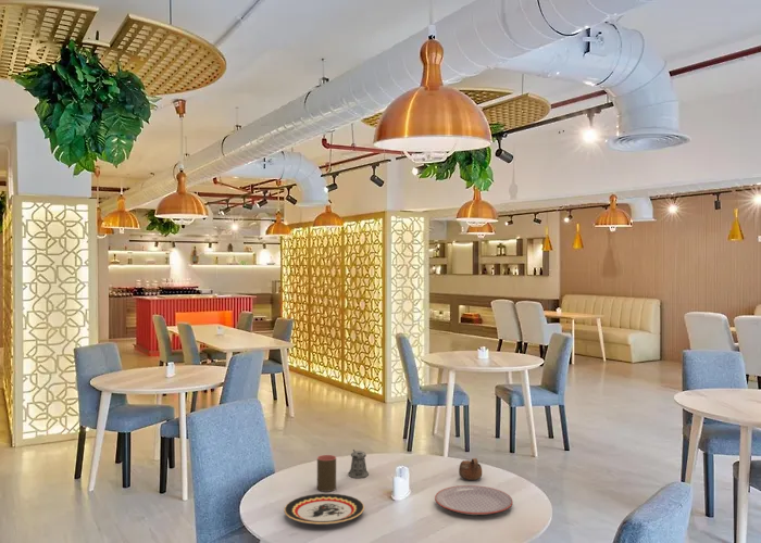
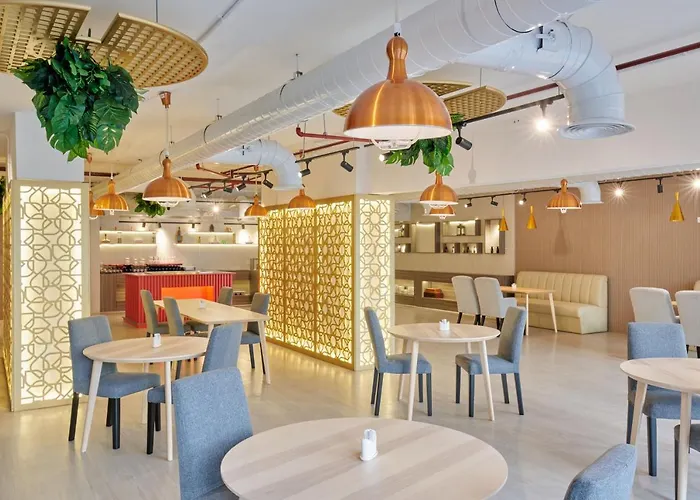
- pepper shaker (358, 462)
- plate (324, 510)
- cup (326, 472)
- cup (470, 467)
- plate (473, 501)
